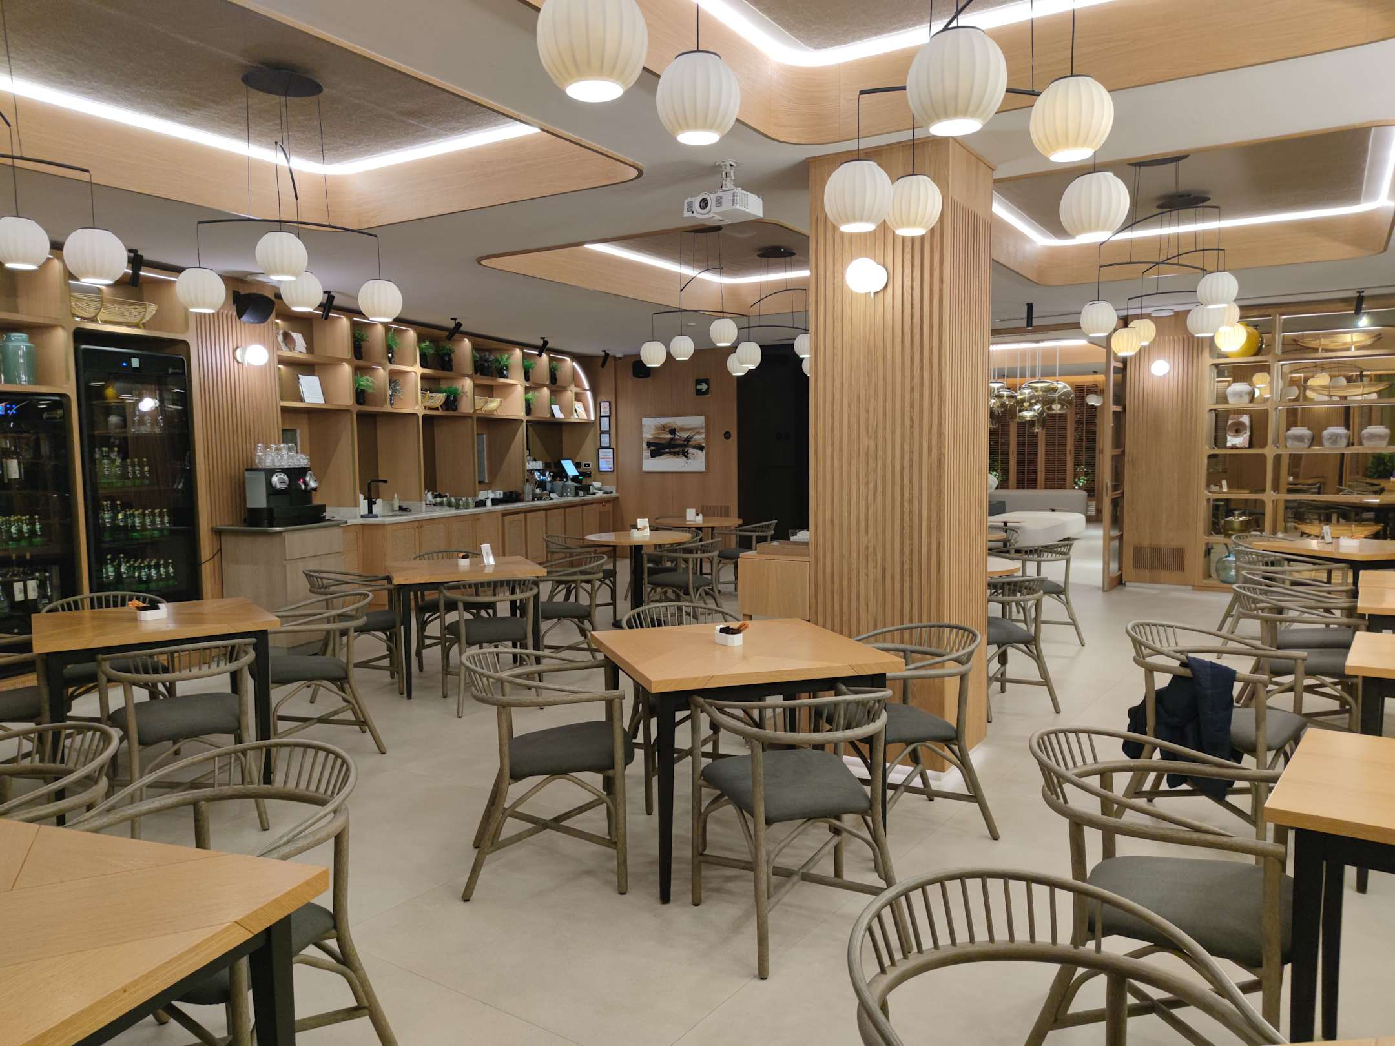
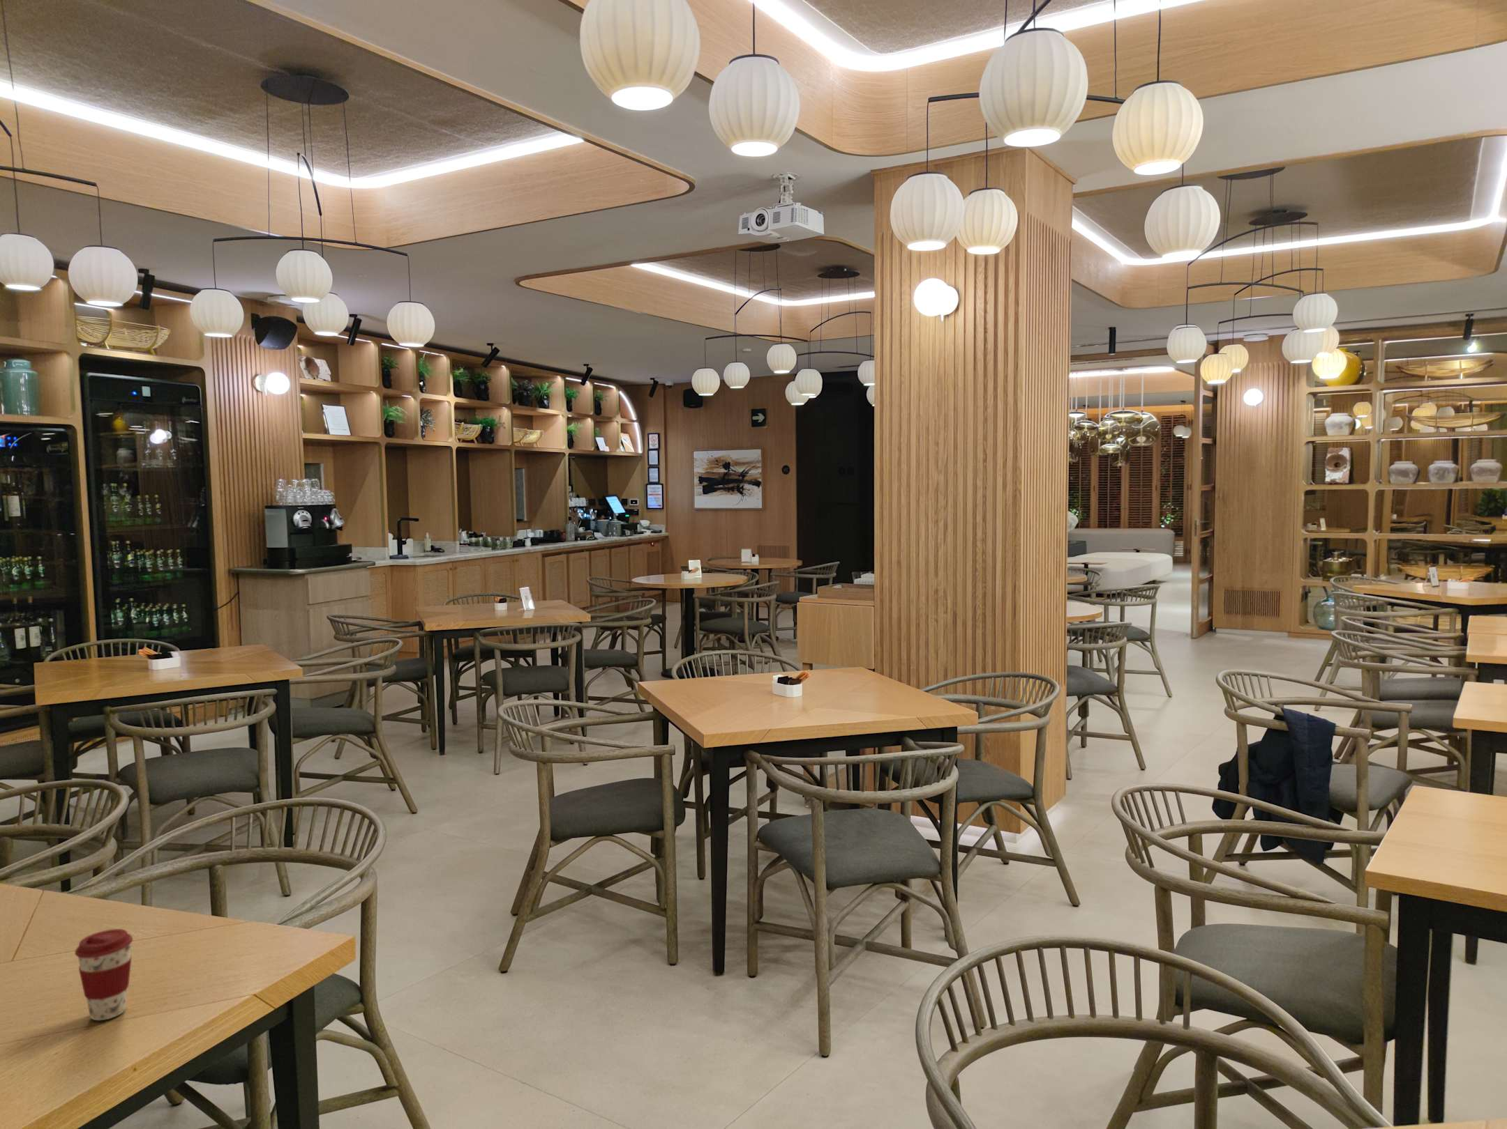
+ coffee cup (106, 975)
